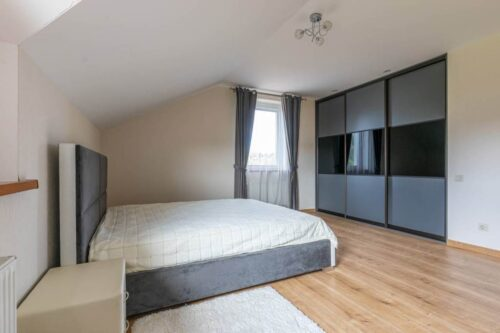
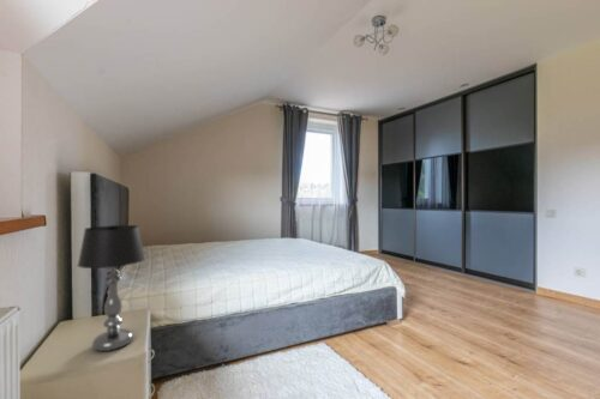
+ table lamp (113, 285)
